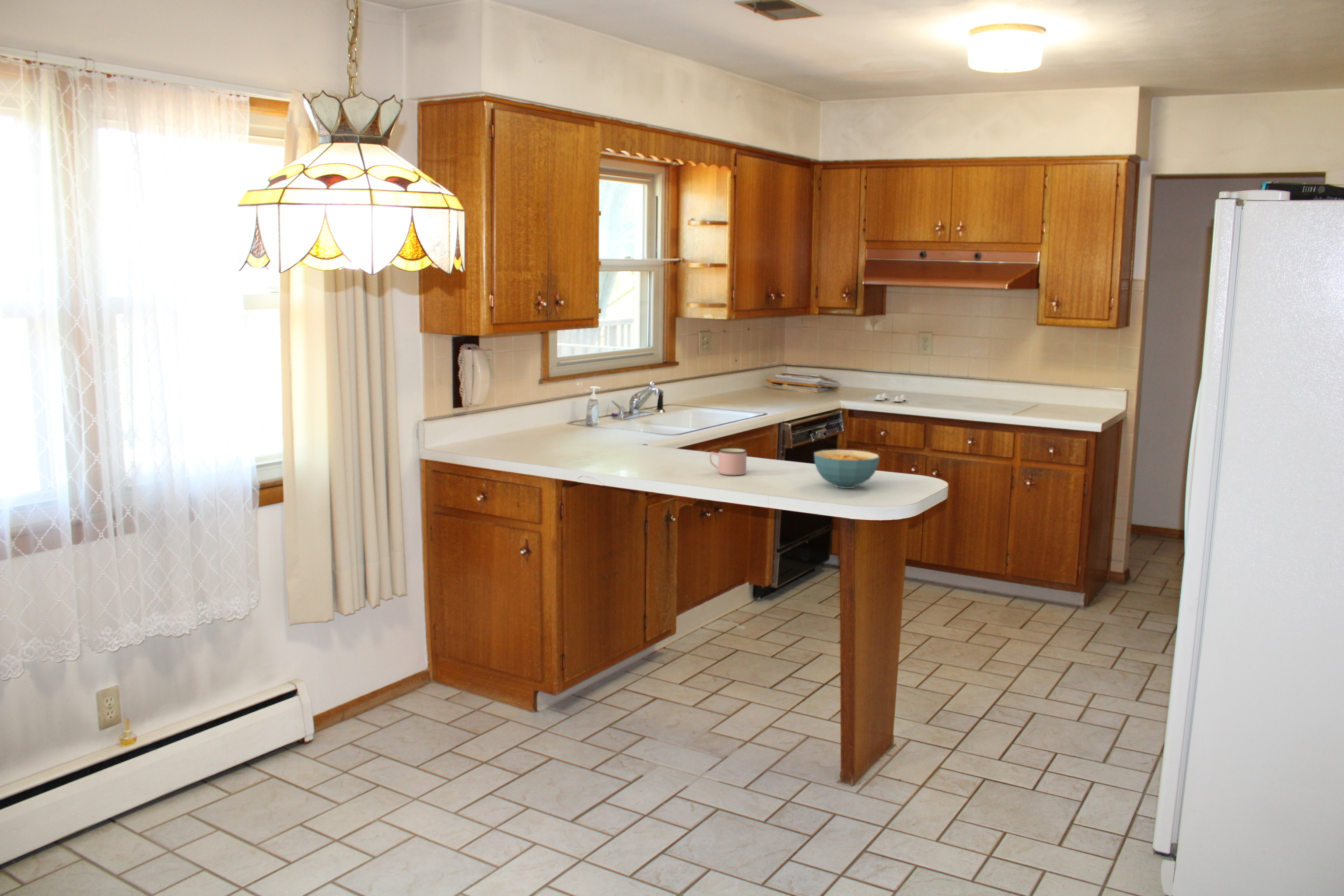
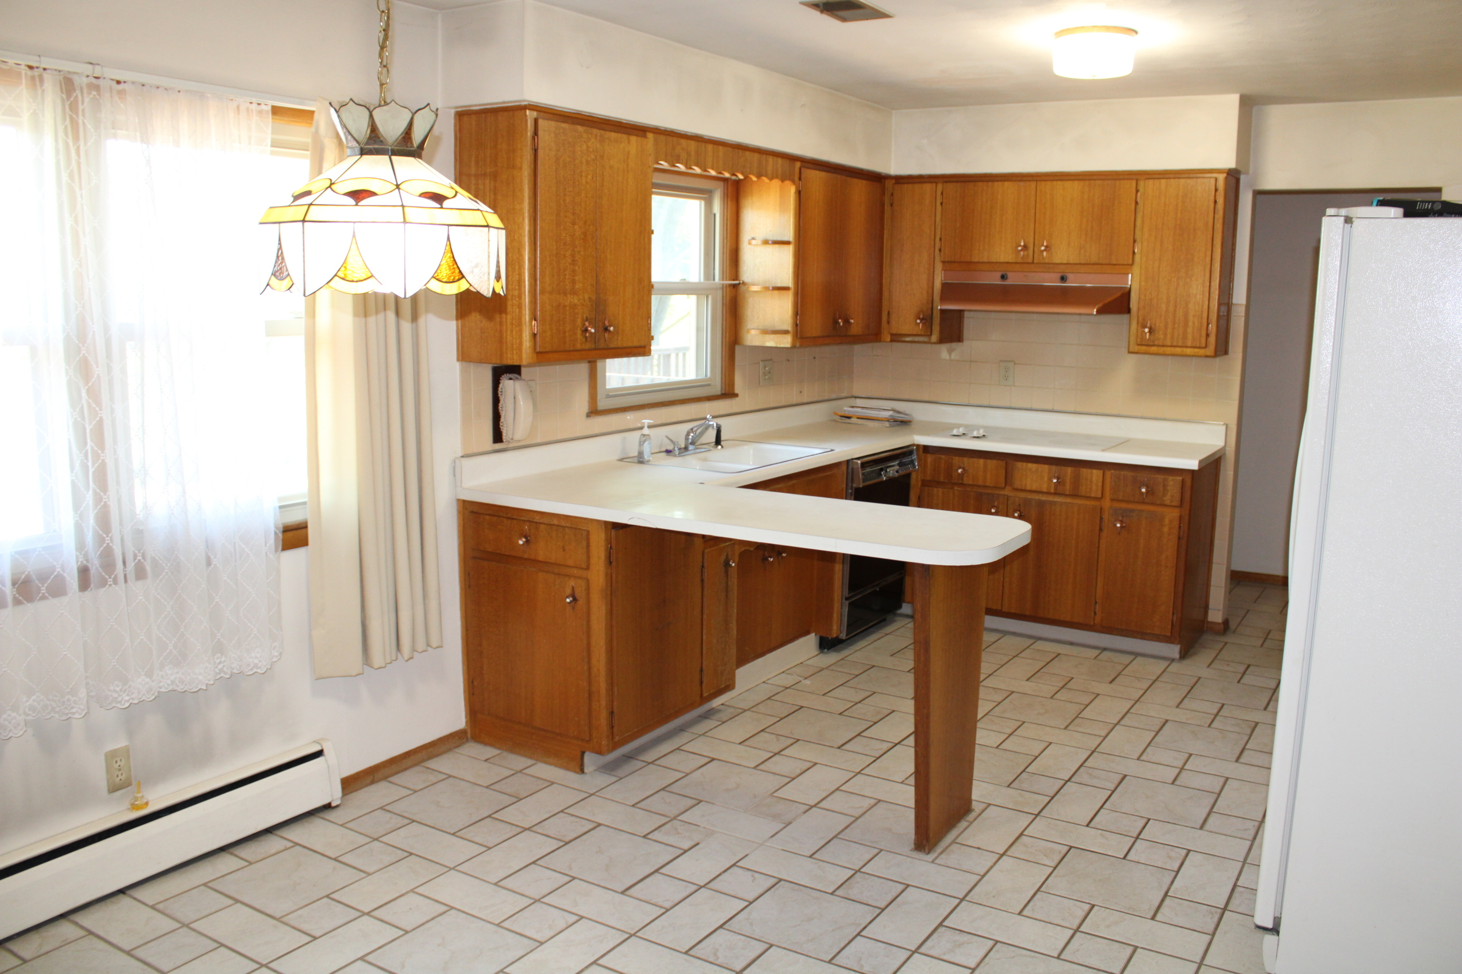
- cereal bowl (845, 470)
- mug (728, 461)
